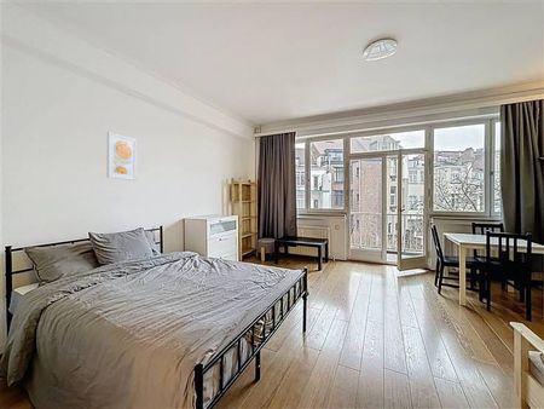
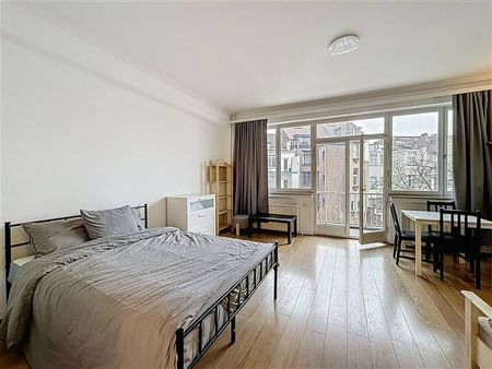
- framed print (122, 157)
